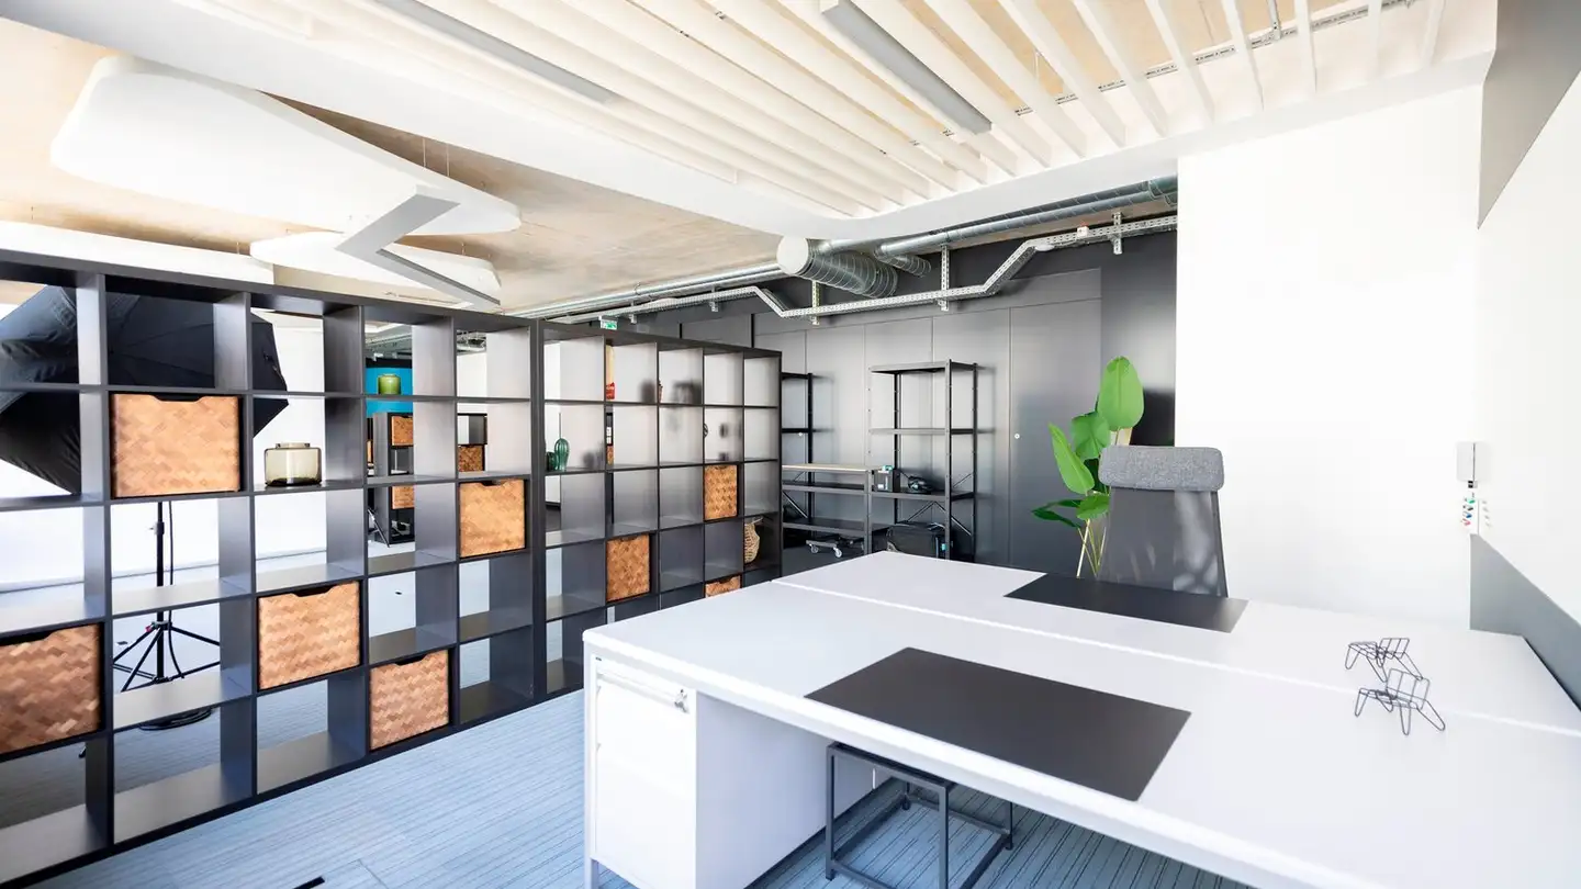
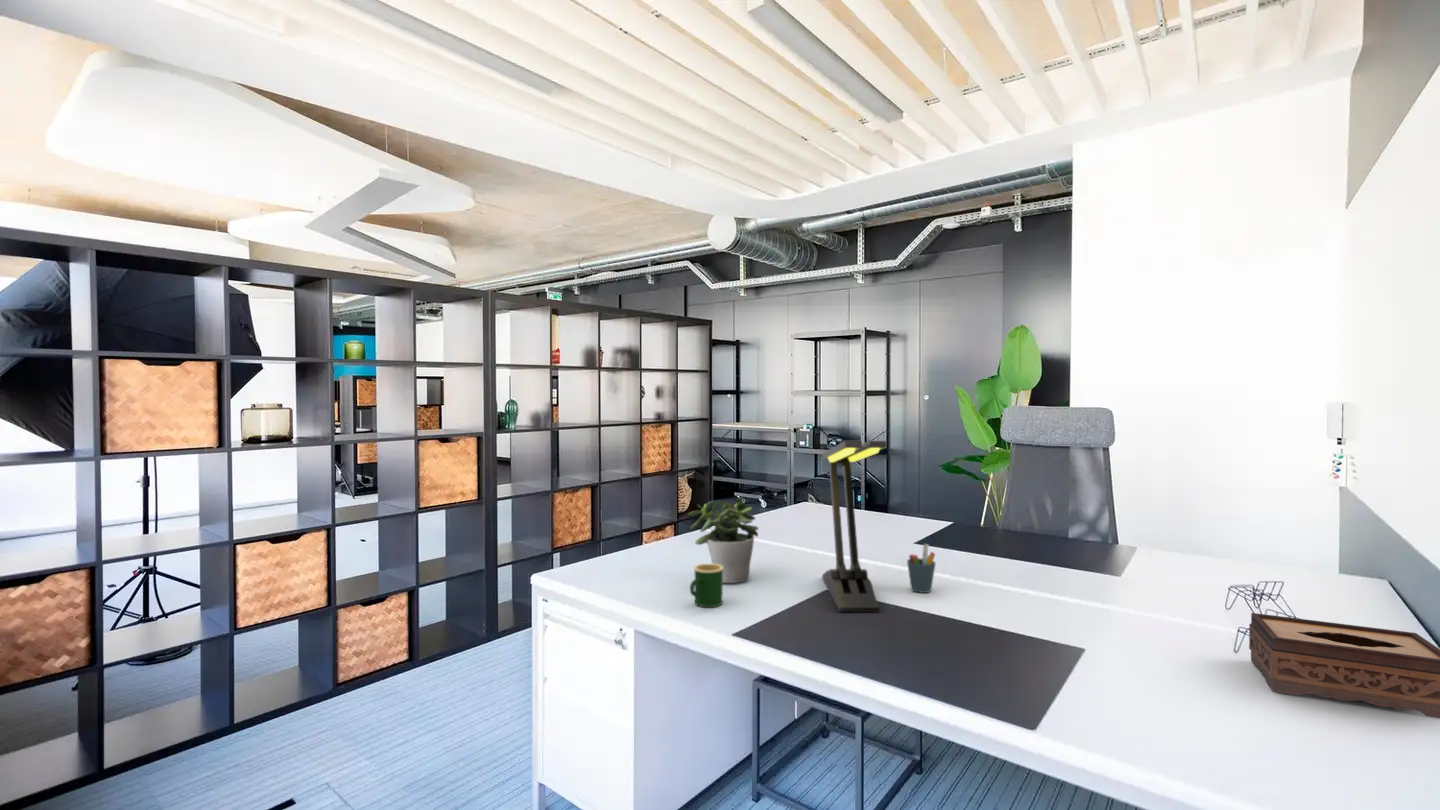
+ mug (704, 586)
+ tissue box (1344, 661)
+ potted plant (723, 536)
+ pen holder (921, 568)
+ desk lamp (850, 516)
